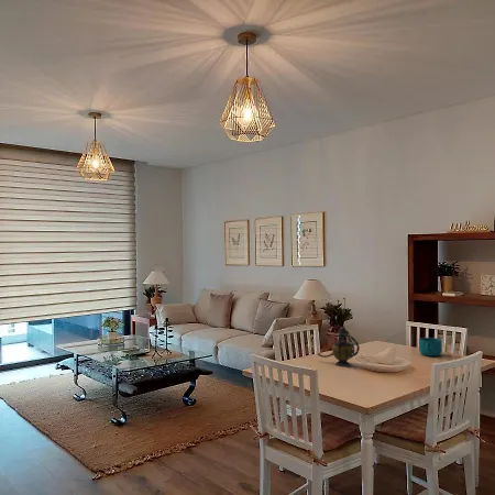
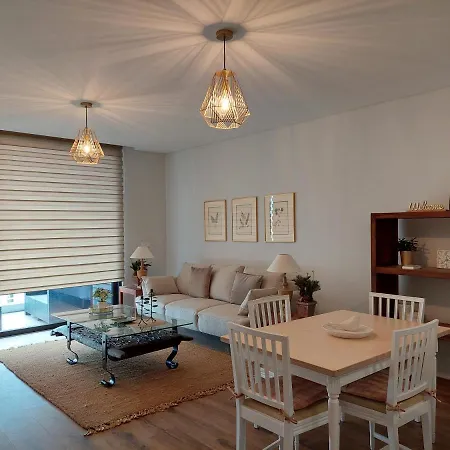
- cup (429, 348)
- teapot (337, 344)
